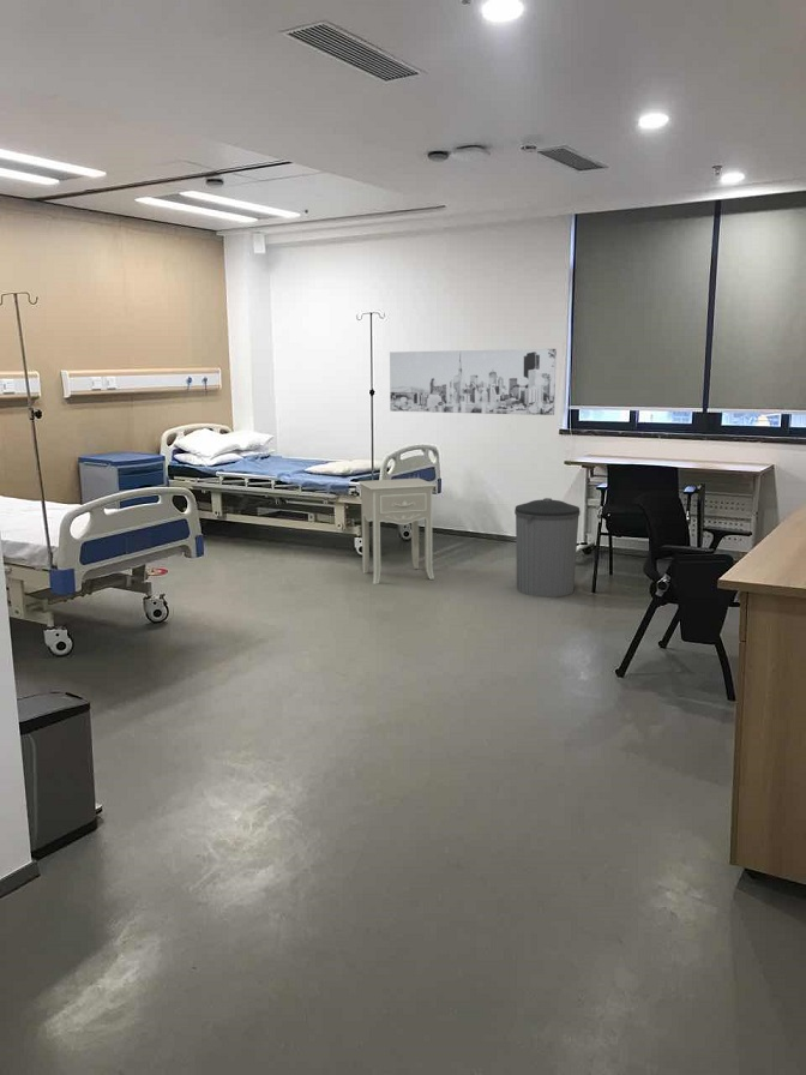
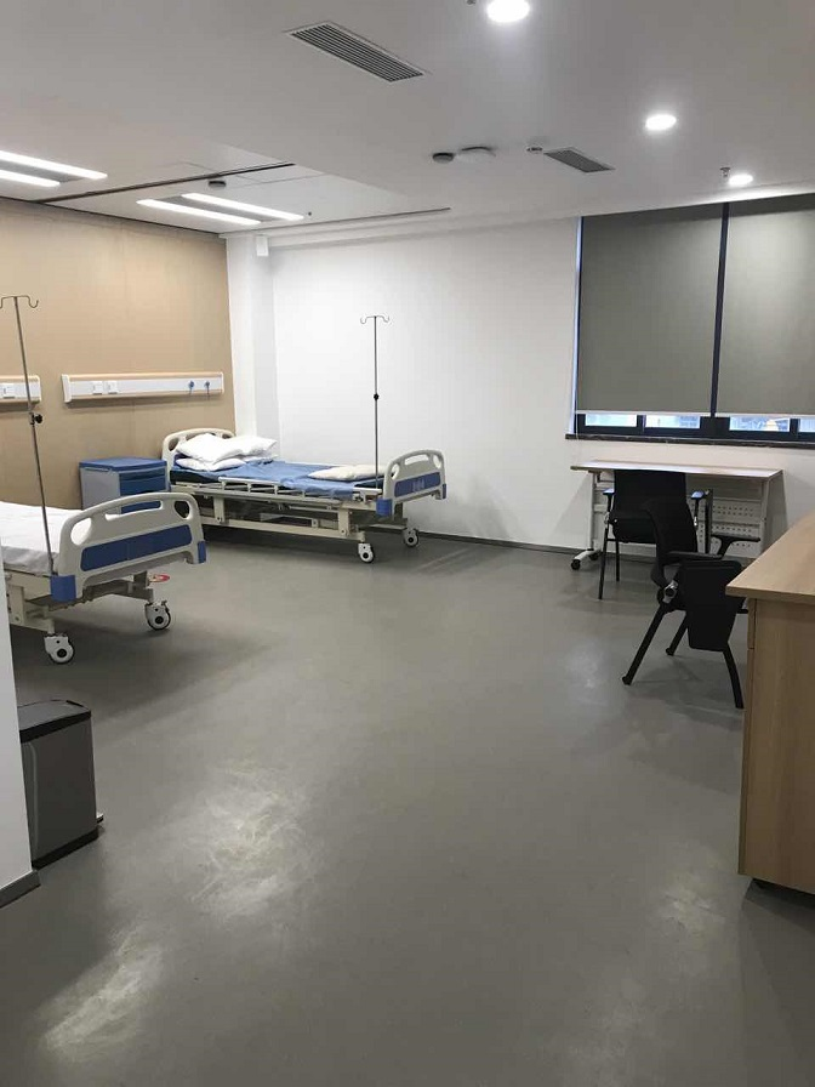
- nightstand (397, 523)
- wall art (468, 382)
- trash can (546, 543)
